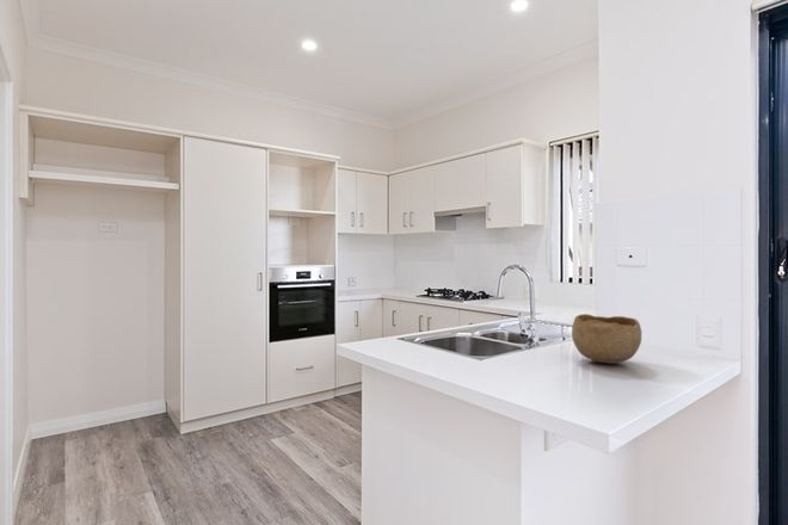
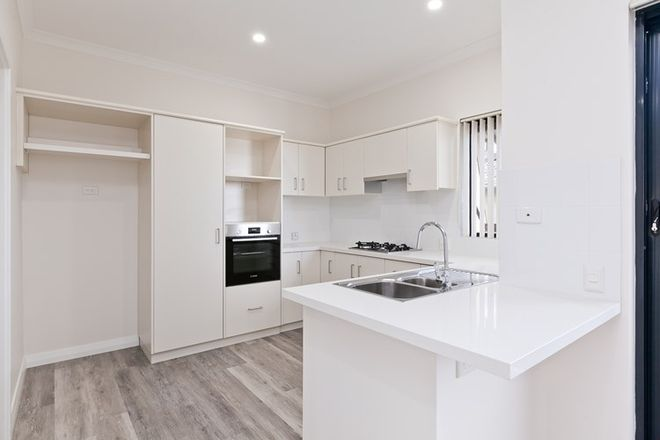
- bowl (605, 339)
